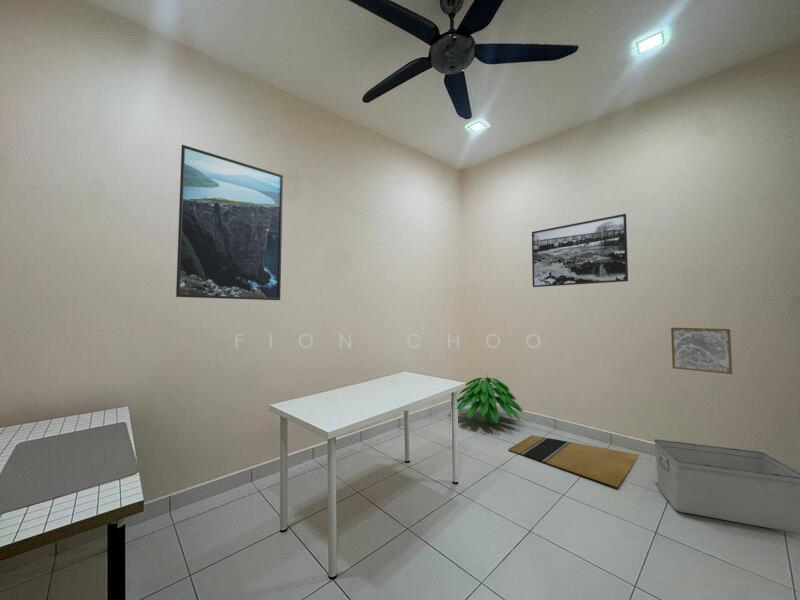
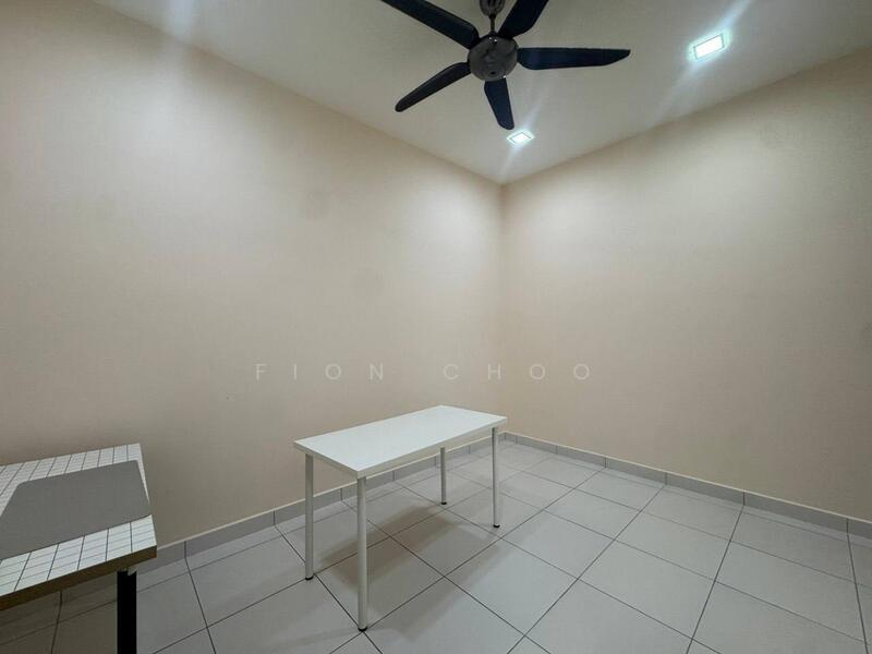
- storage bin (722, 482)
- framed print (574, 254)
- door mat (574, 450)
- indoor plant (487, 397)
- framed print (235, 229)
- wall art (700, 349)
